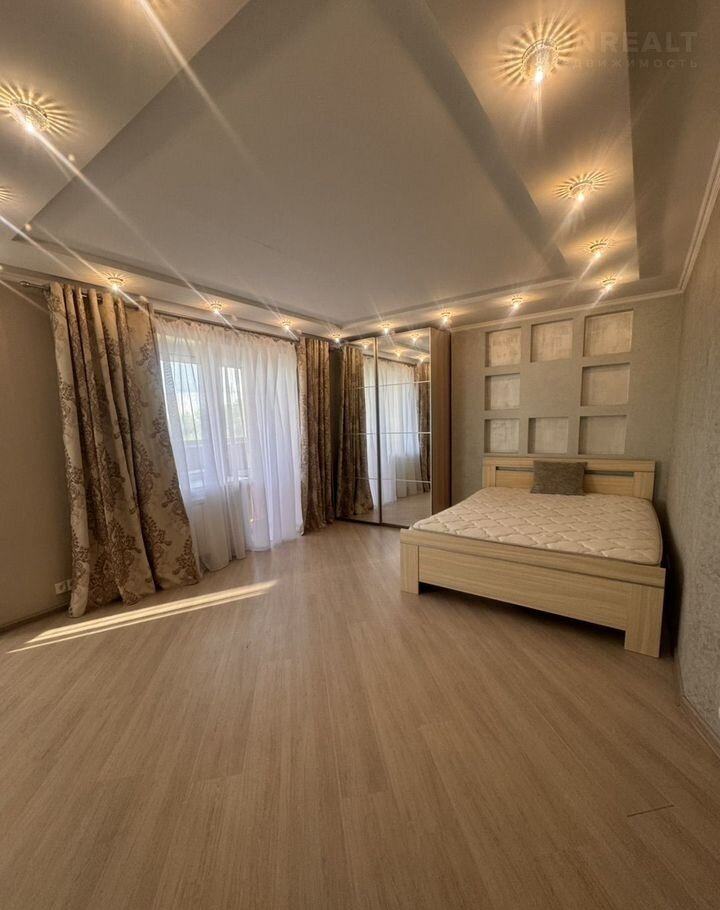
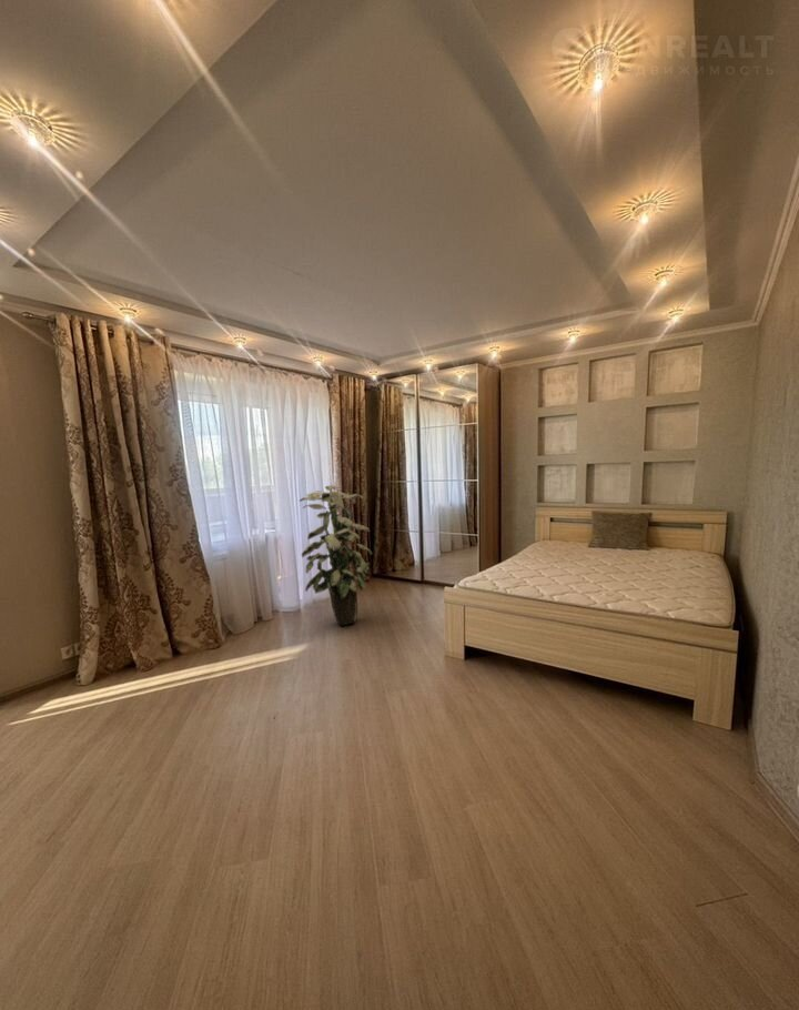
+ indoor plant (335, 554)
